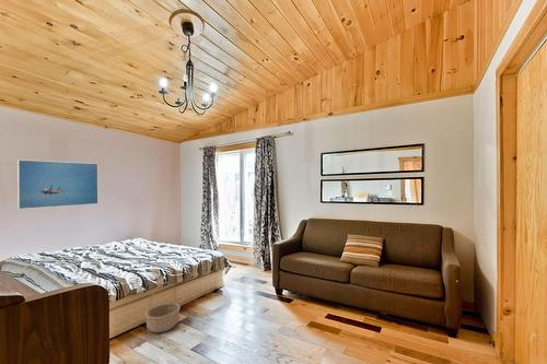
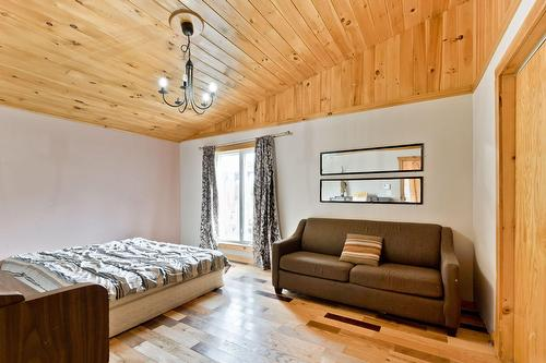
- basket (163, 304)
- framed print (61, 184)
